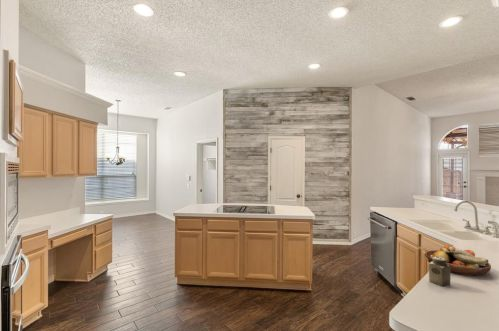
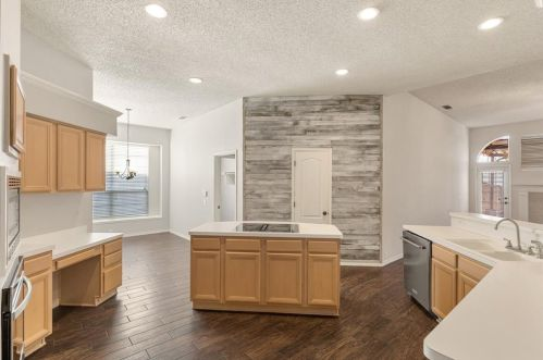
- salt shaker (439, 270)
- fruit bowl (456, 256)
